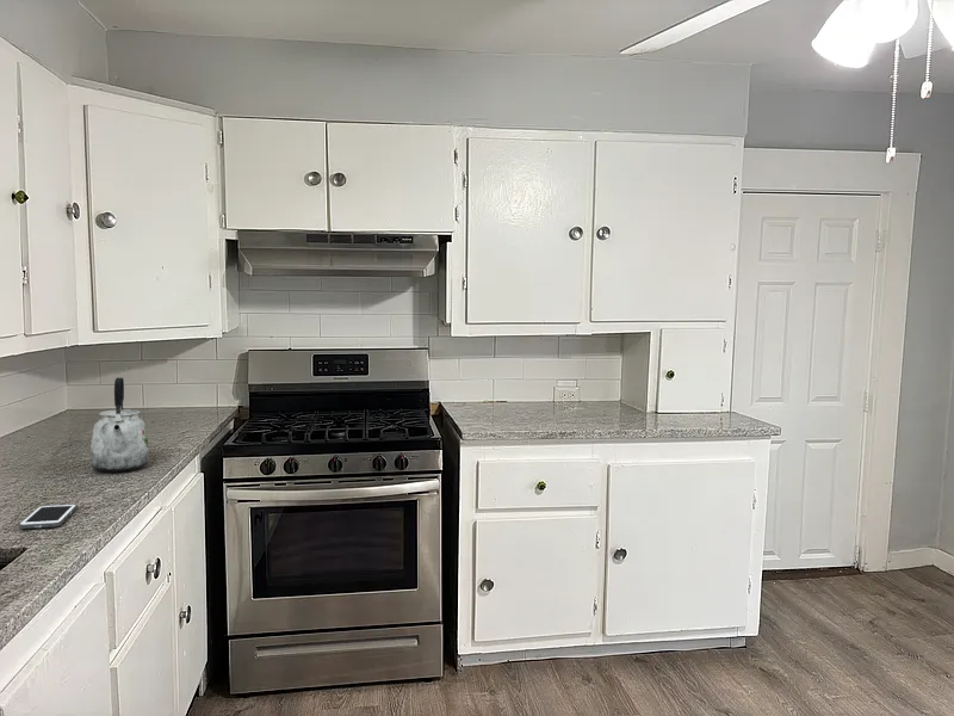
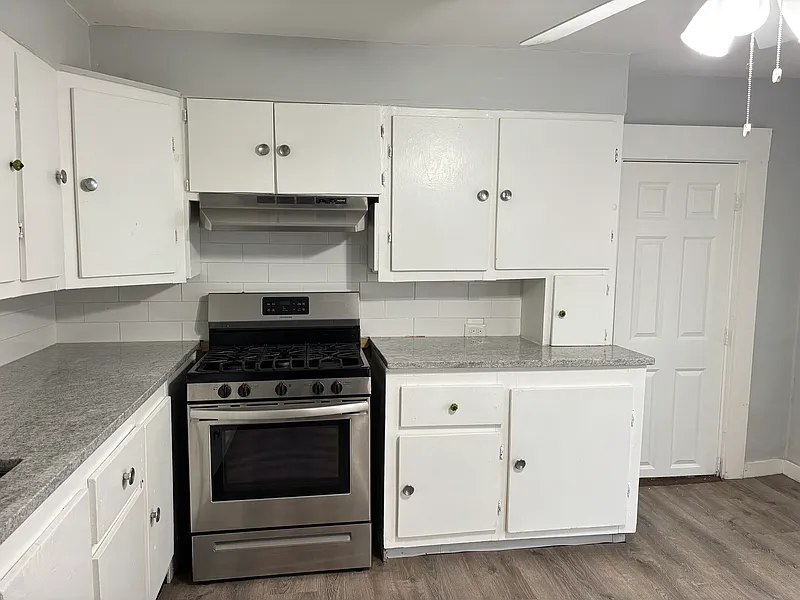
- cell phone (49, 516)
- kettle (118, 425)
